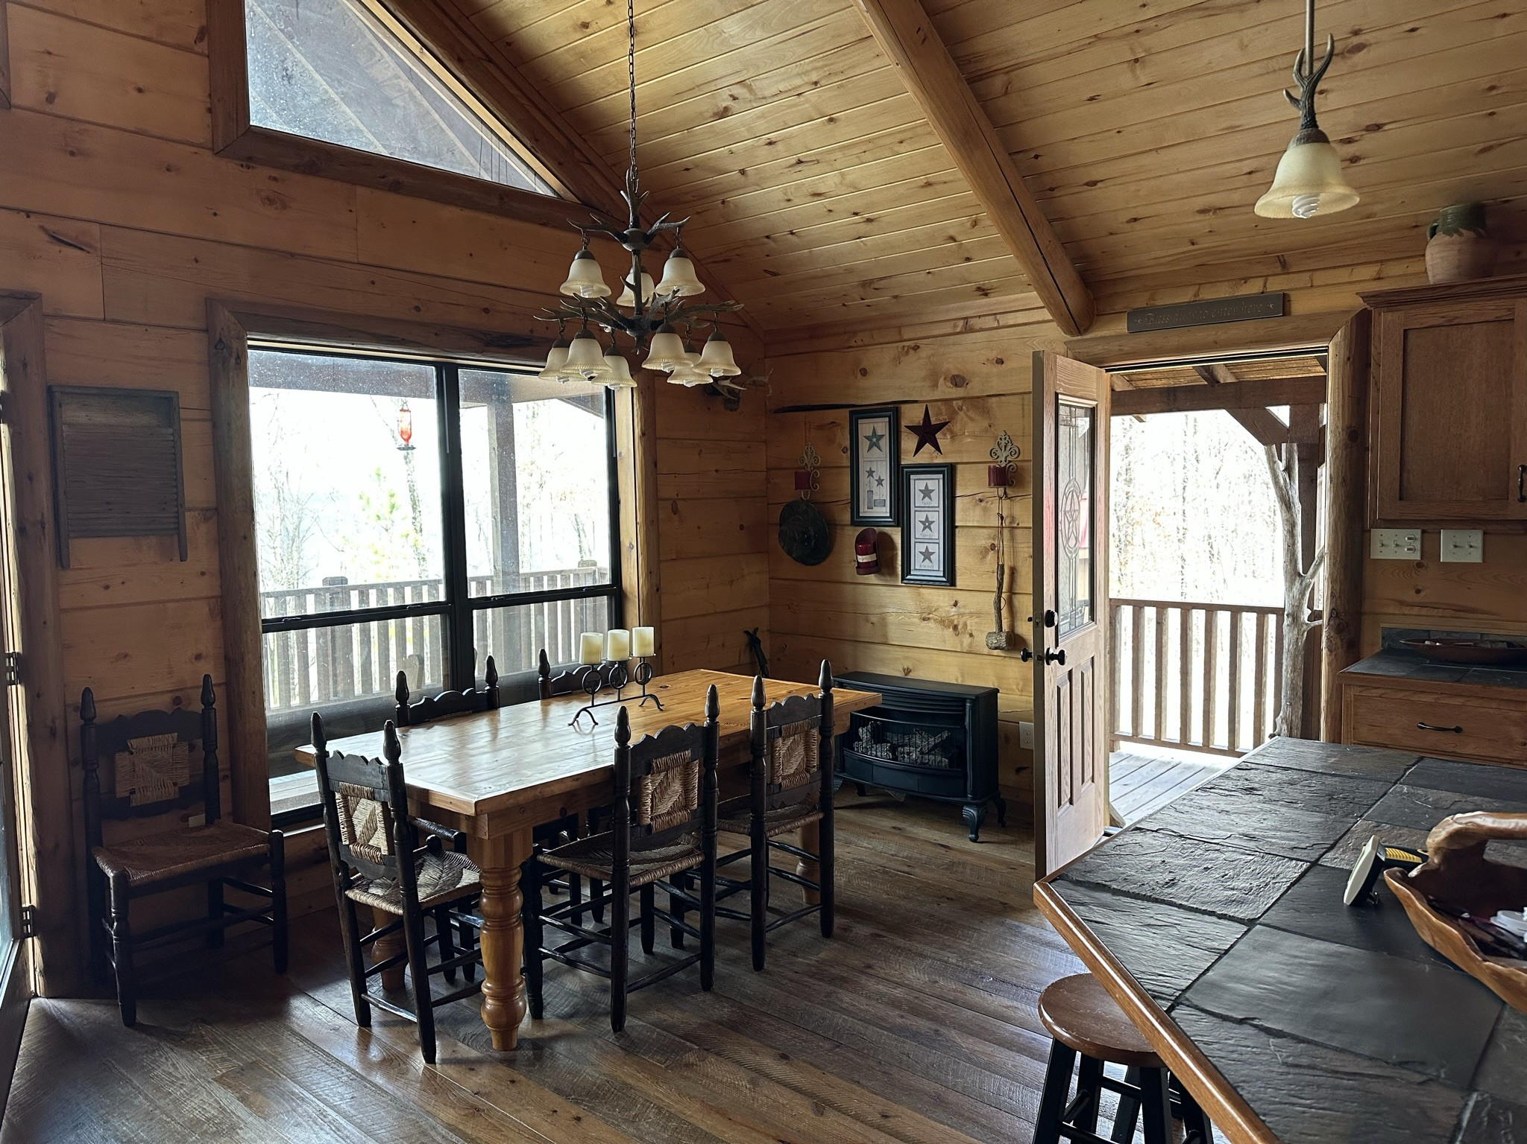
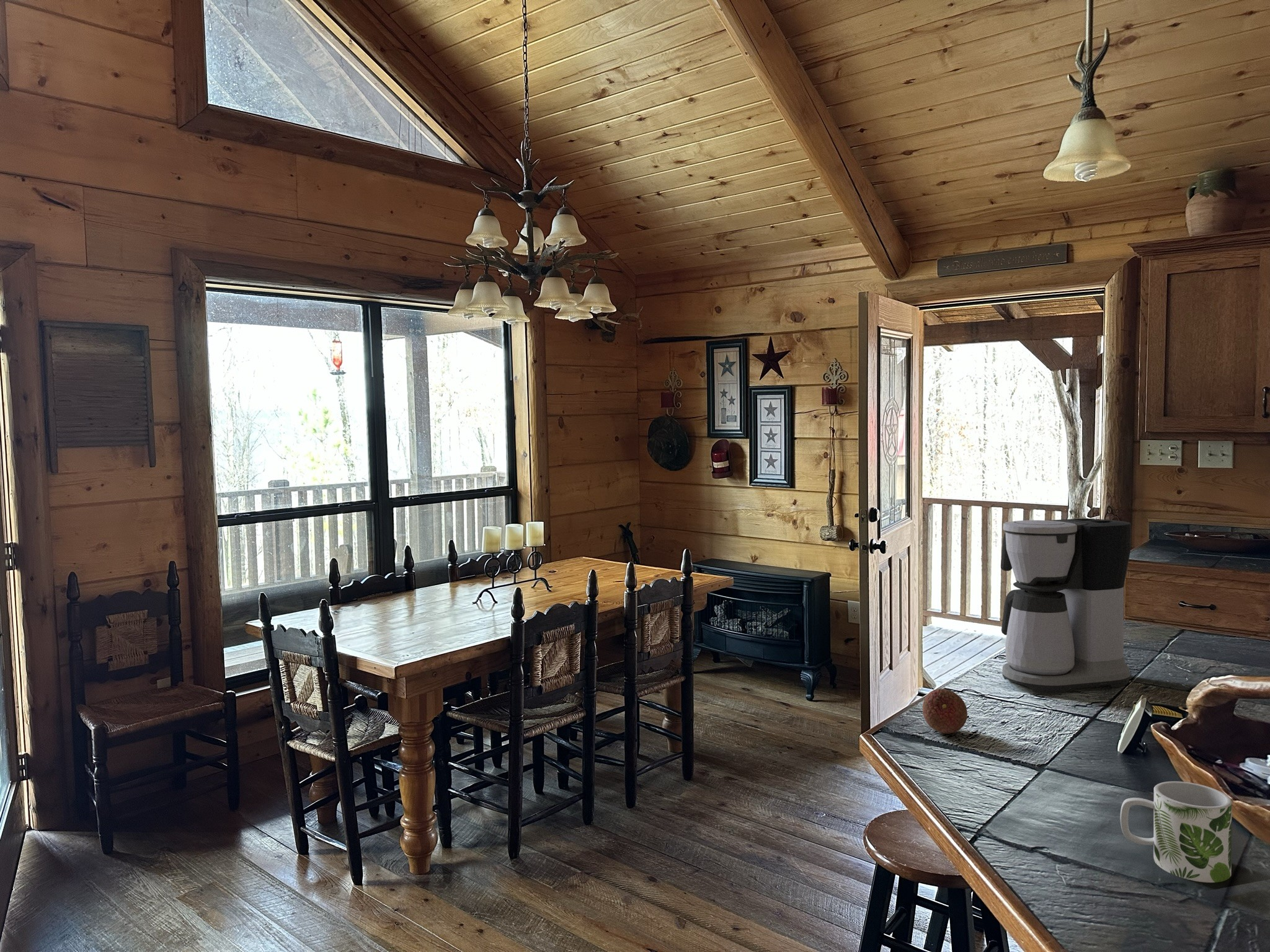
+ mug (1174, 828)
+ fruit (945, 711)
+ coffee maker (1059, 599)
